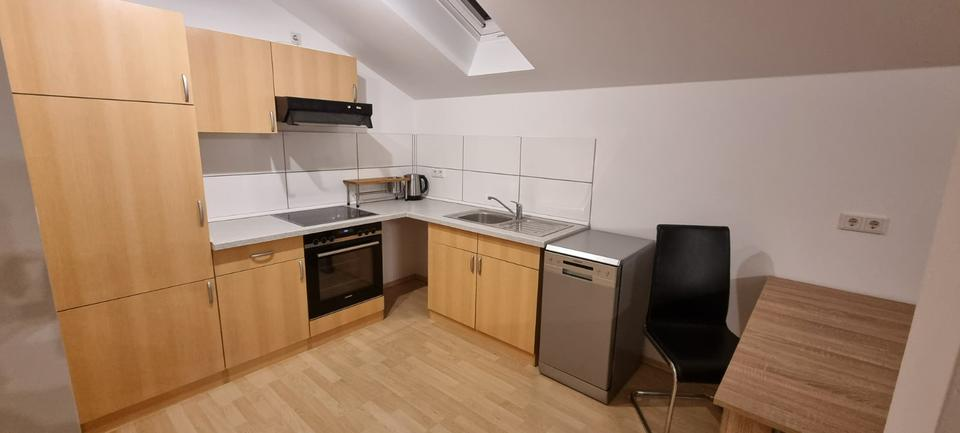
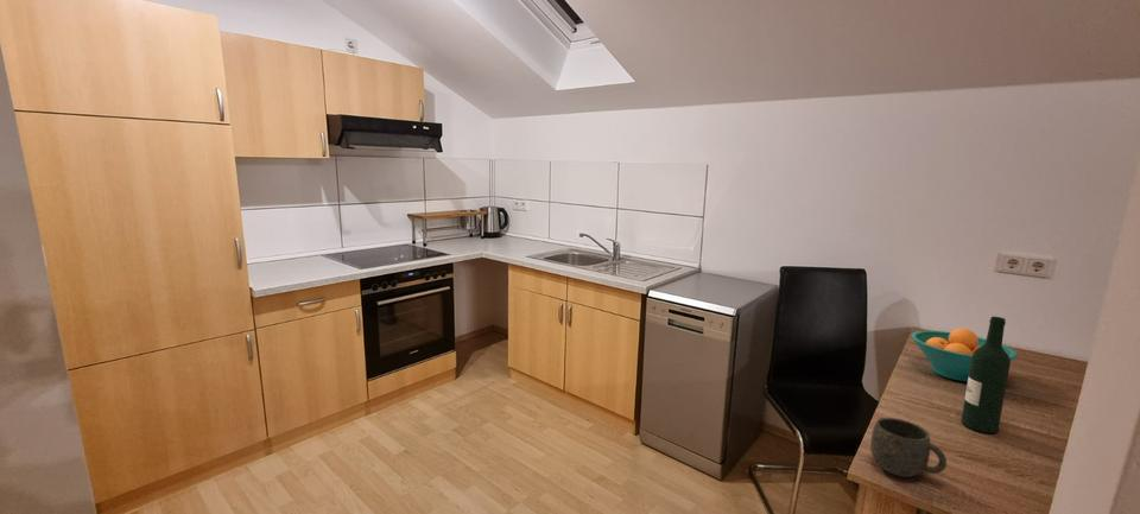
+ fruit bowl (960, 351)
+ wine bottle (988, 373)
+ mug (907, 451)
